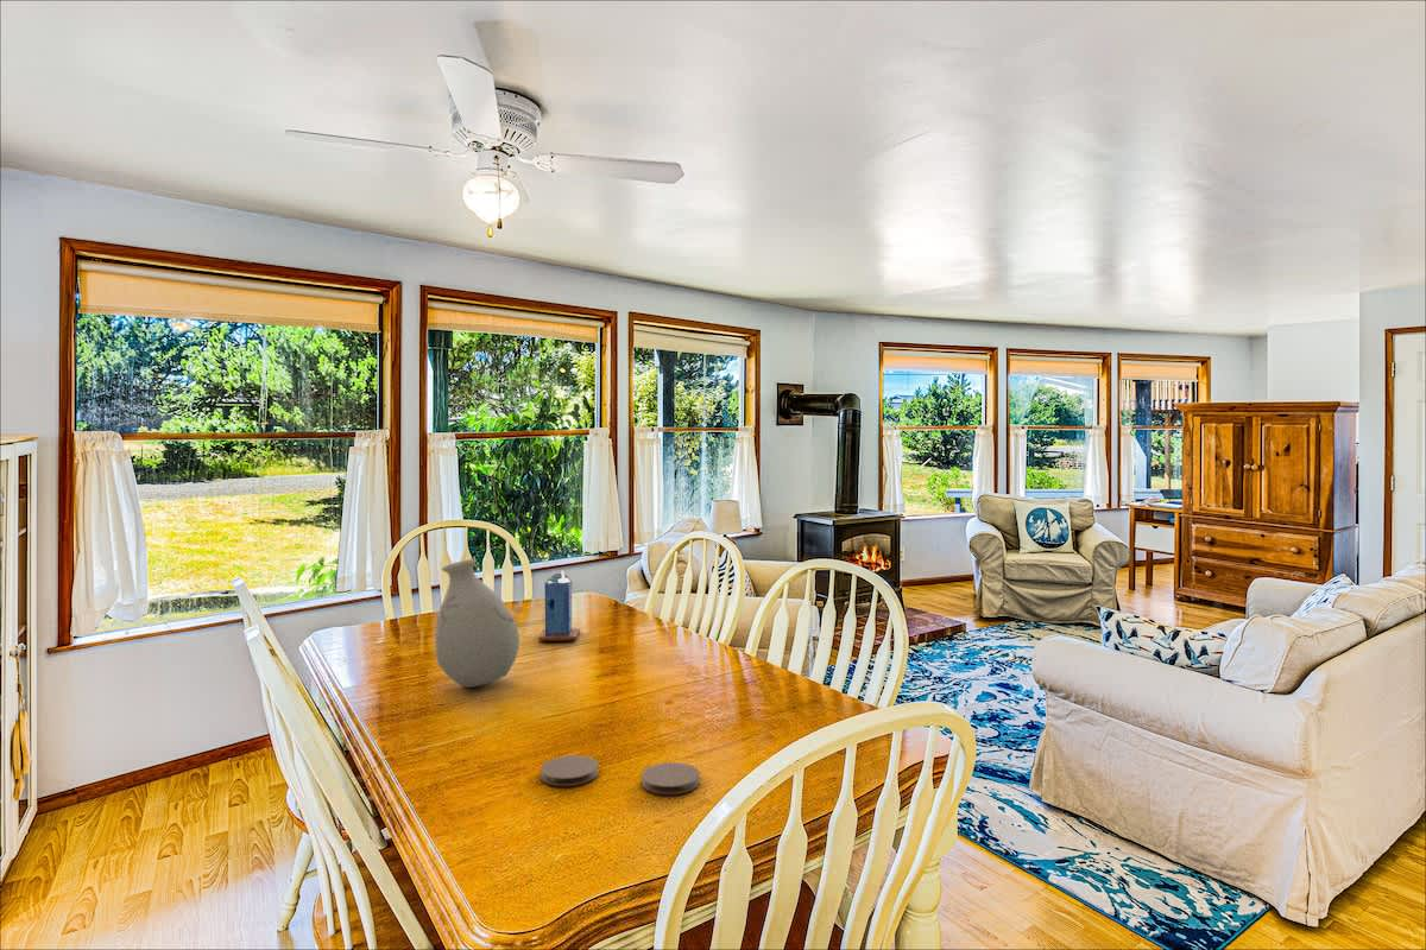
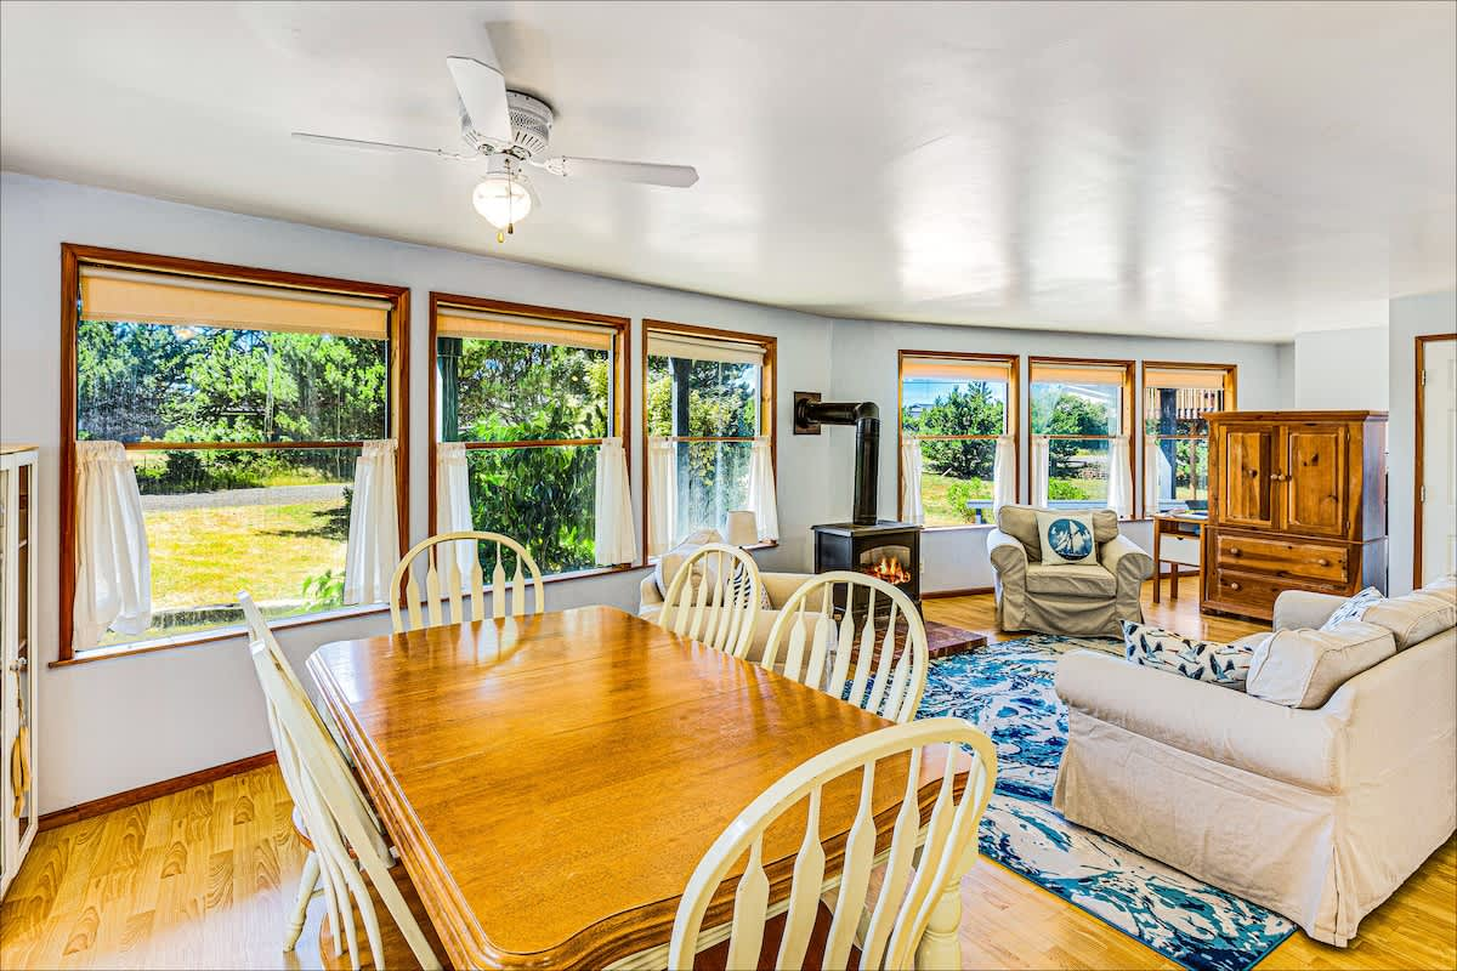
- vase (478, 621)
- coaster (569, 770)
- candle (560, 603)
- coaster (670, 778)
